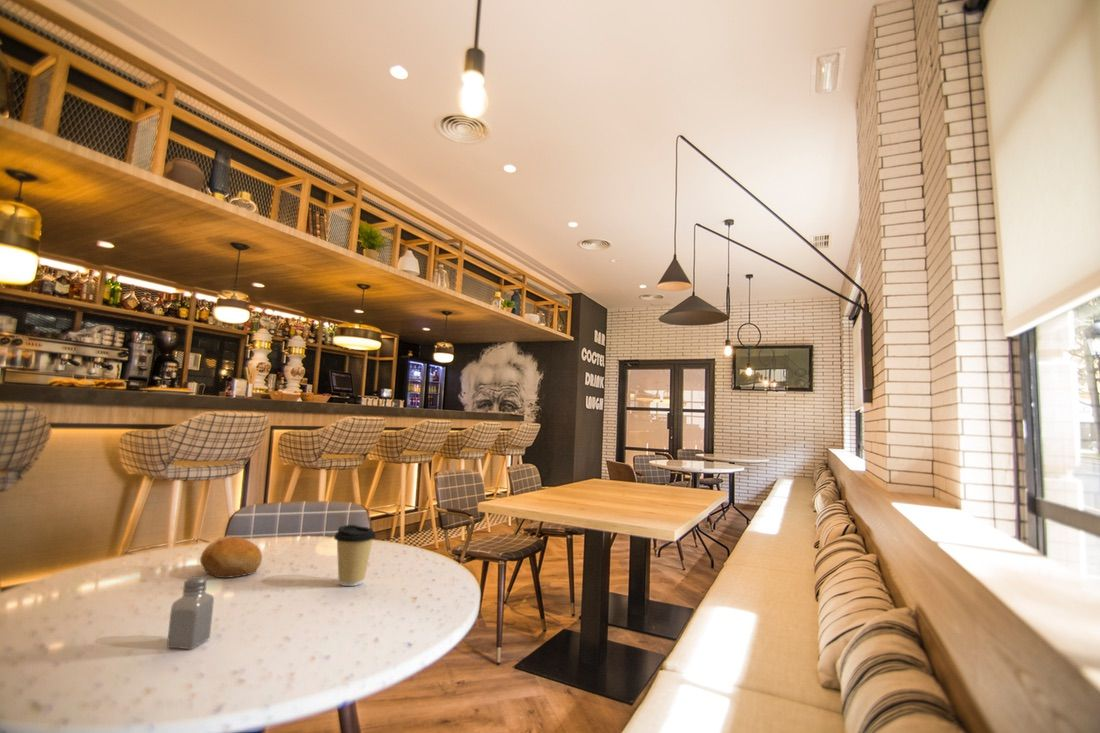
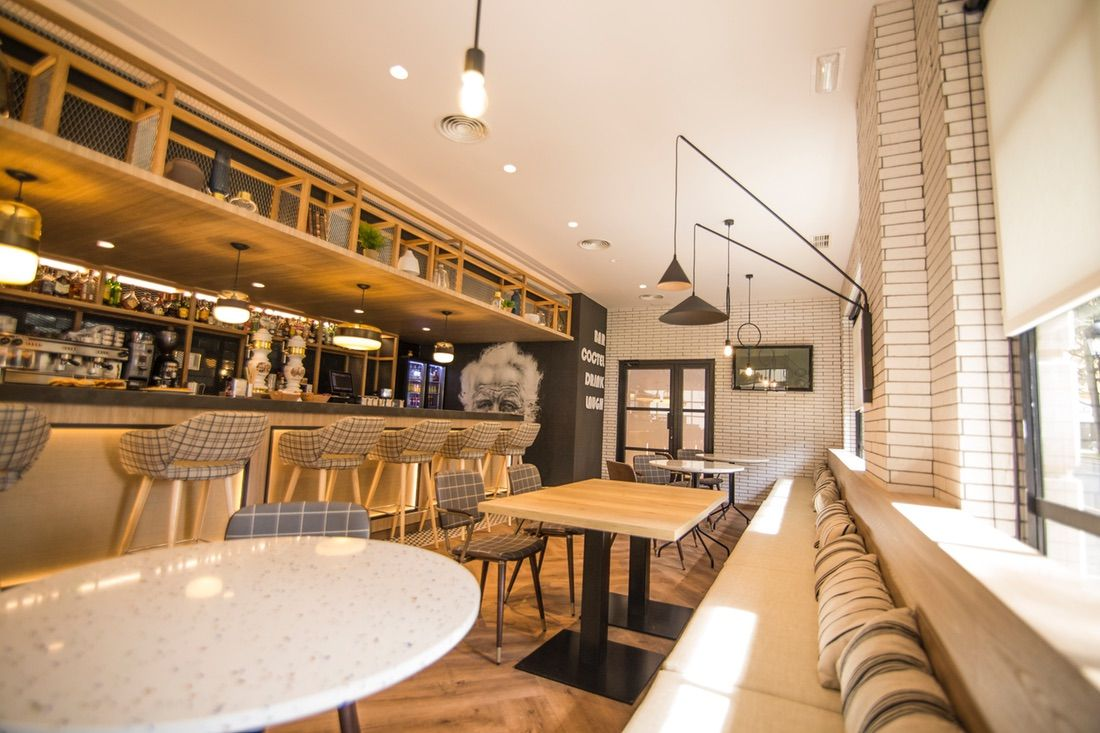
- saltshaker (192, 610)
- coffee cup (353, 555)
- bread roll (230, 554)
